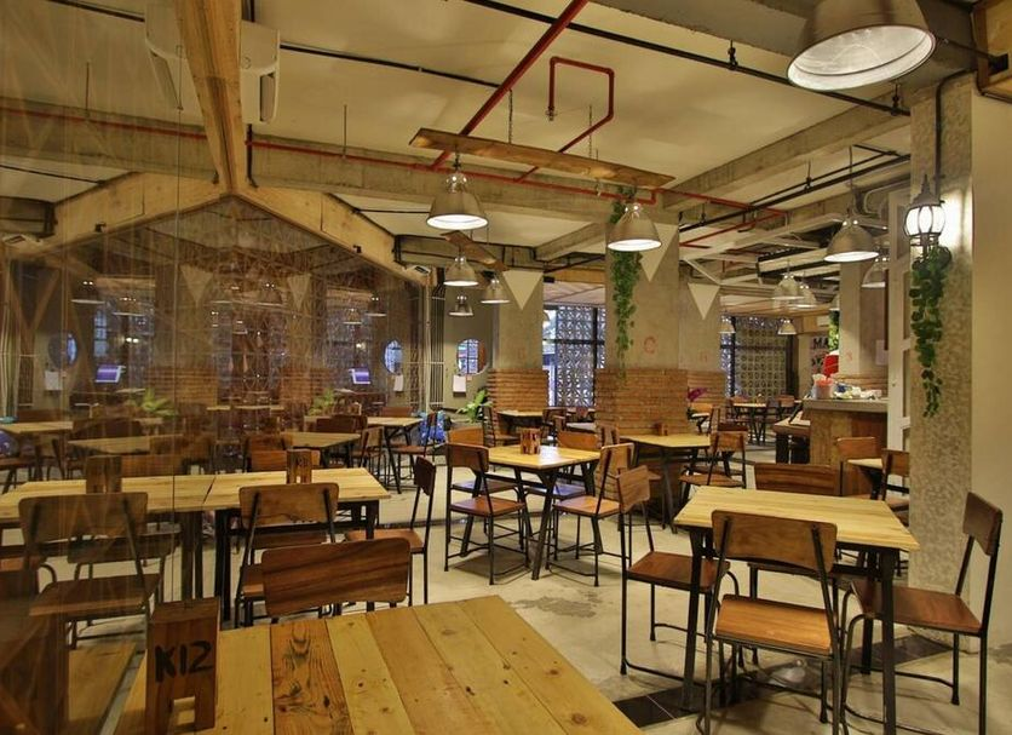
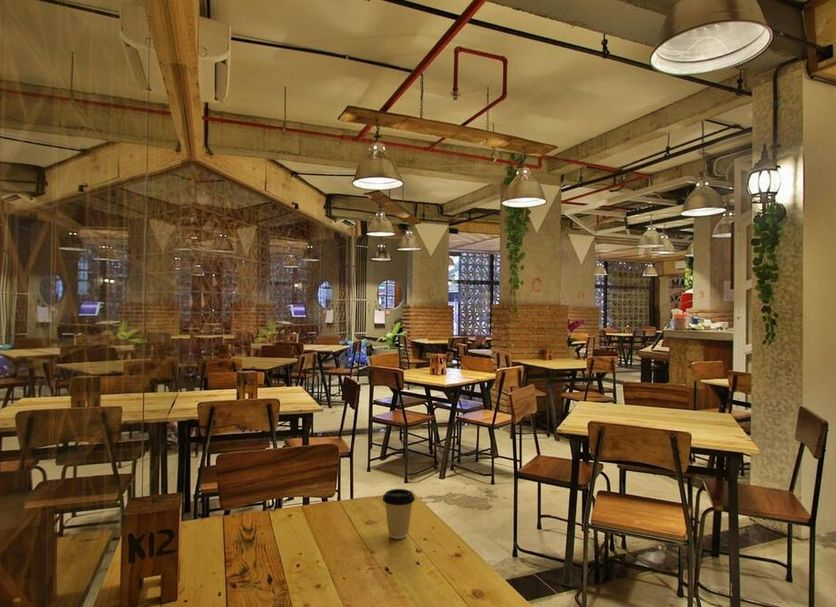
+ coffee cup (398, 513)
